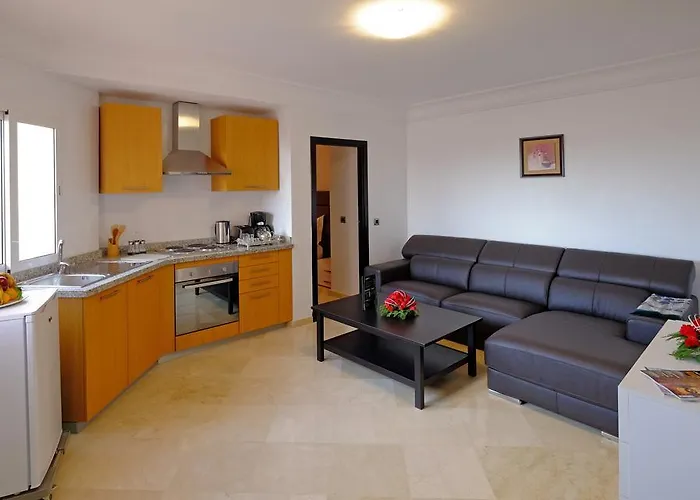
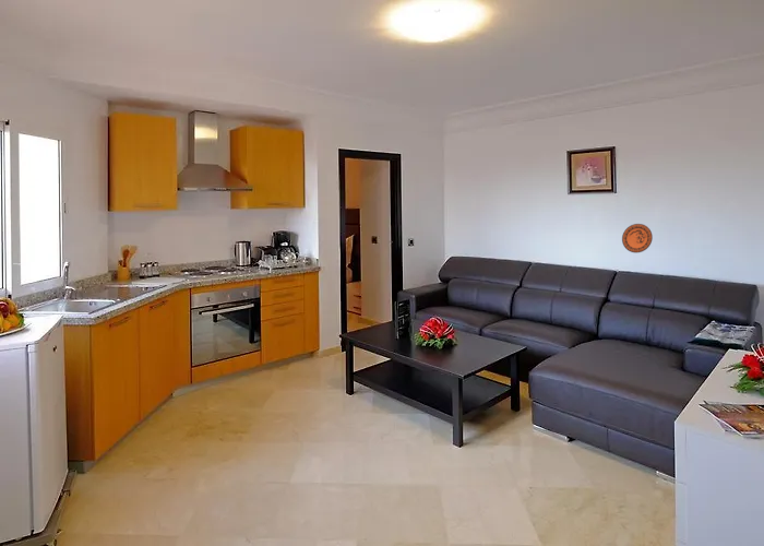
+ decorative plate (636, 238)
